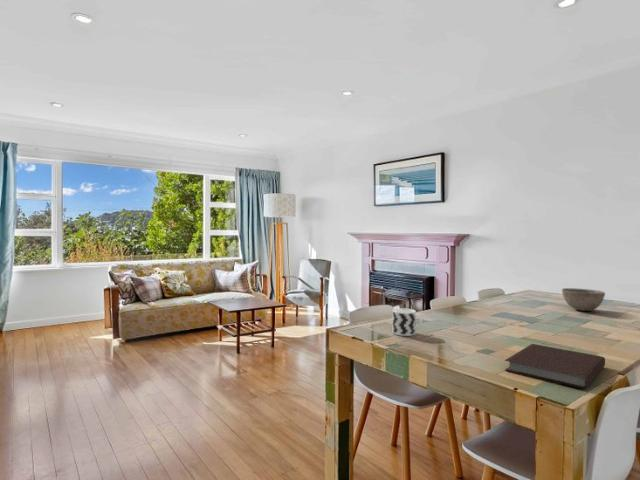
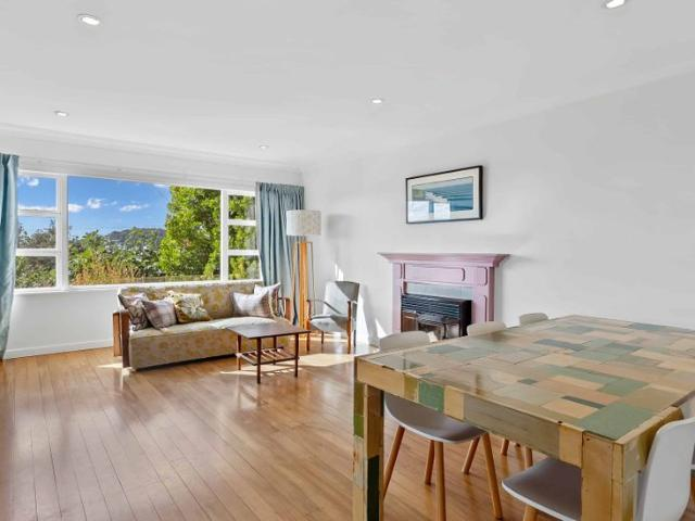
- notebook (555, 363)
- cup (407, 322)
- bowl (582, 300)
